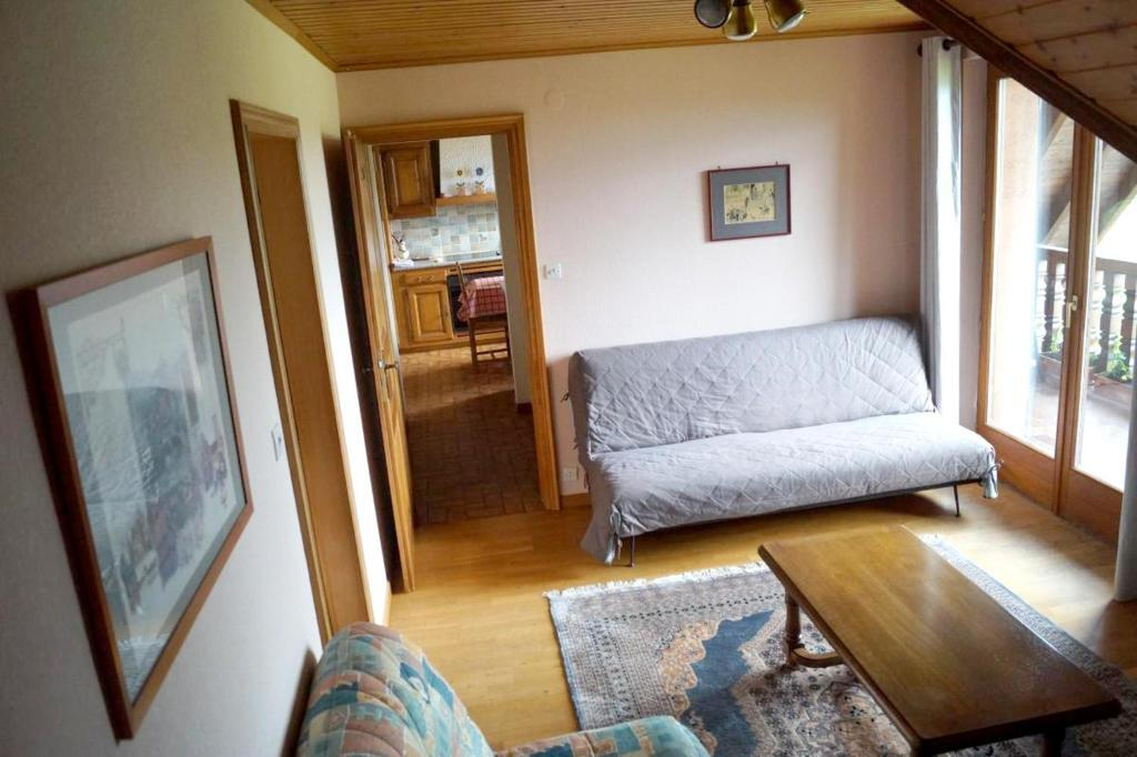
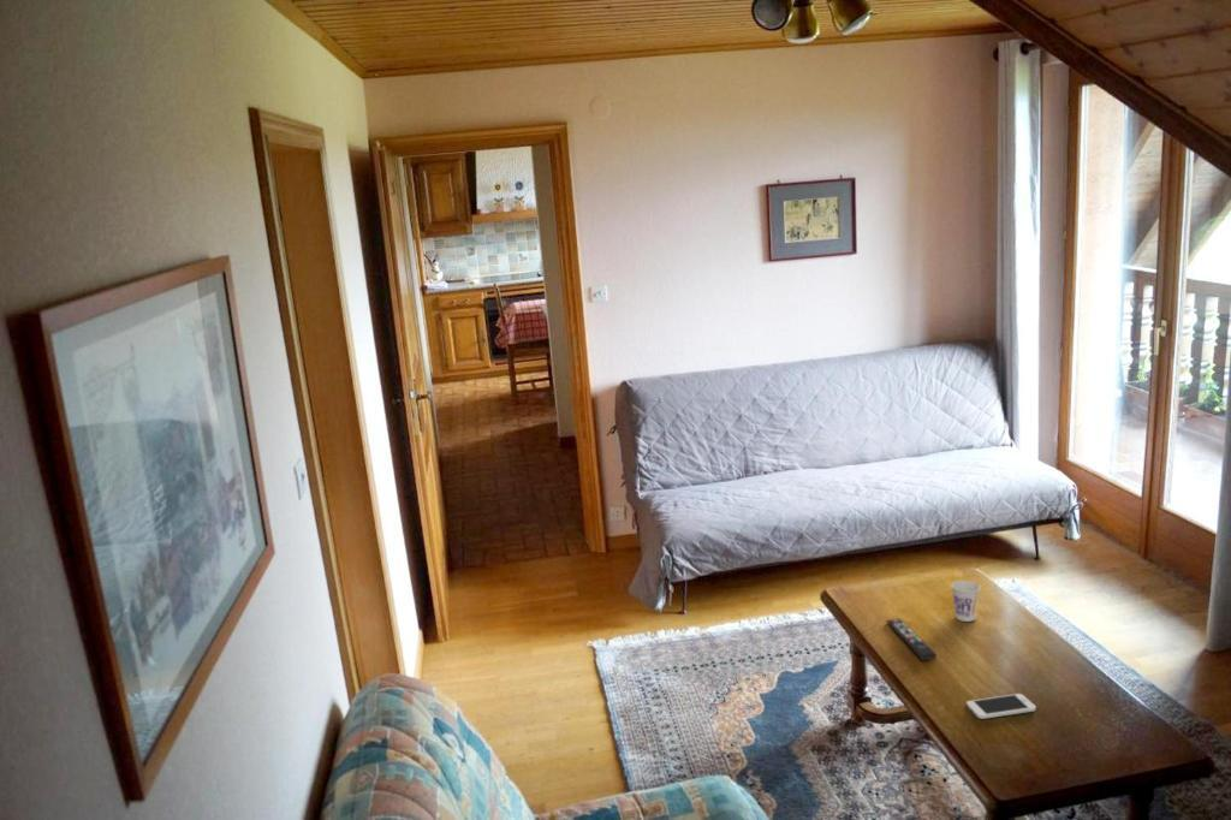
+ smartphone (1000, 706)
+ cup (965, 601)
+ remote control (910, 637)
